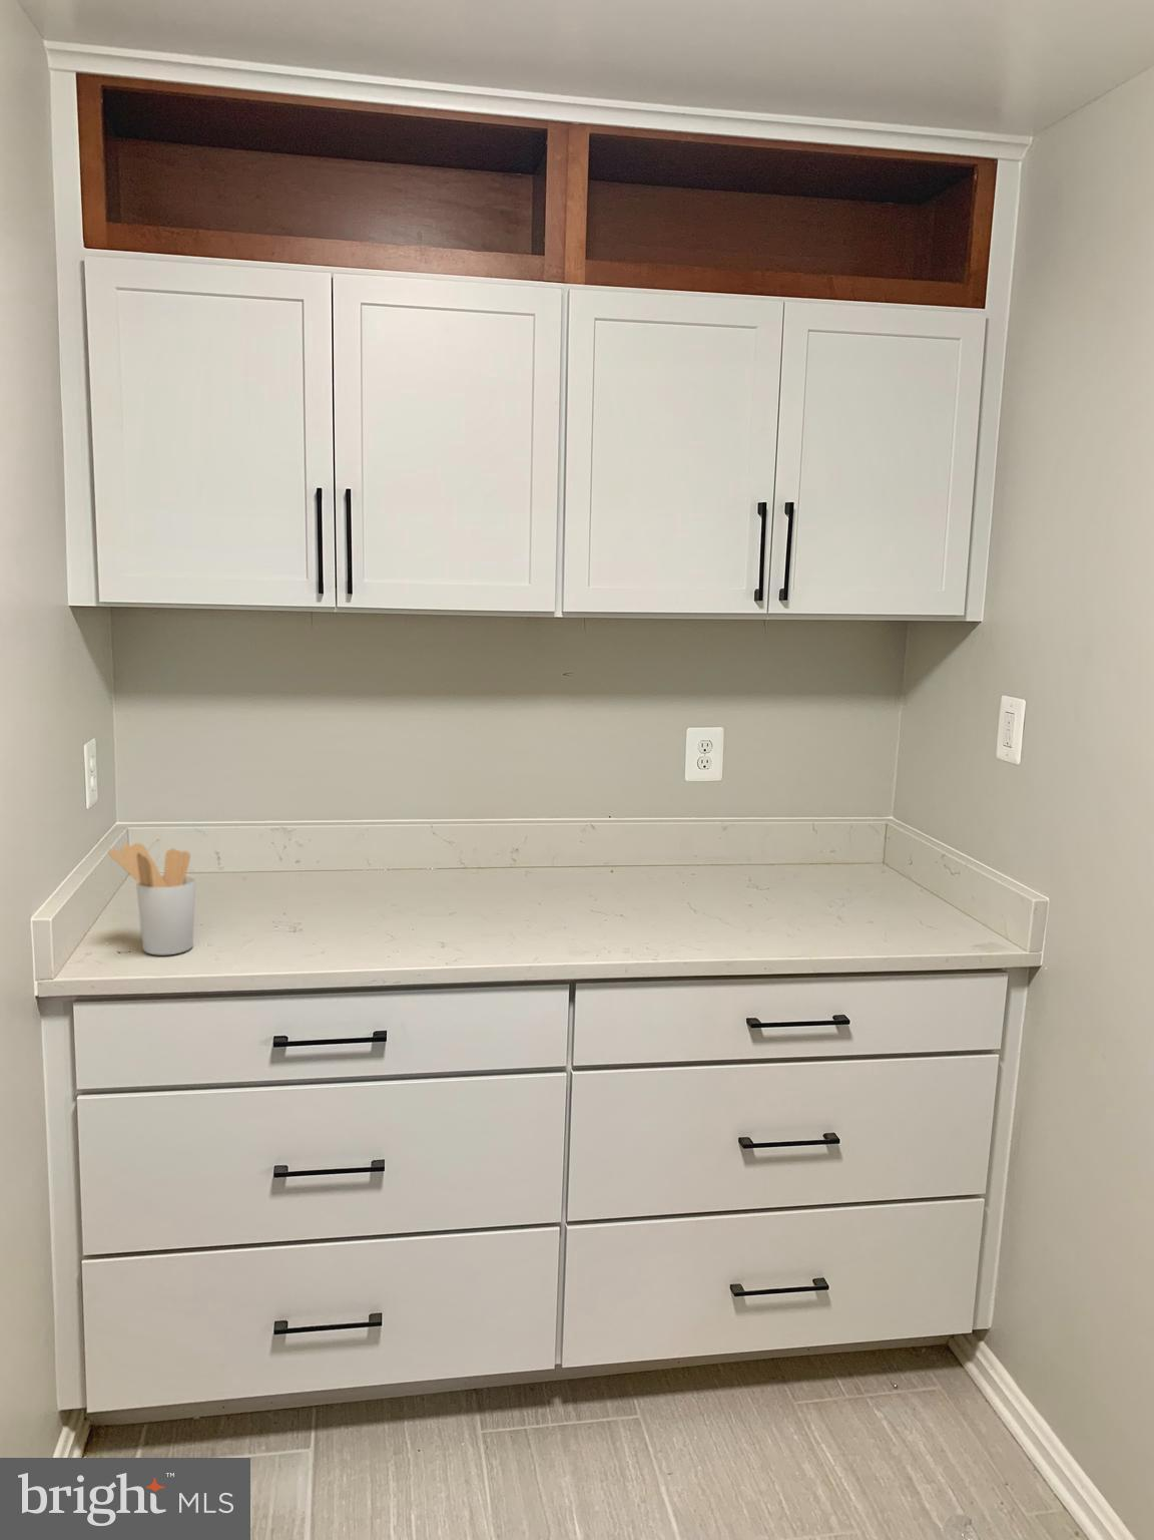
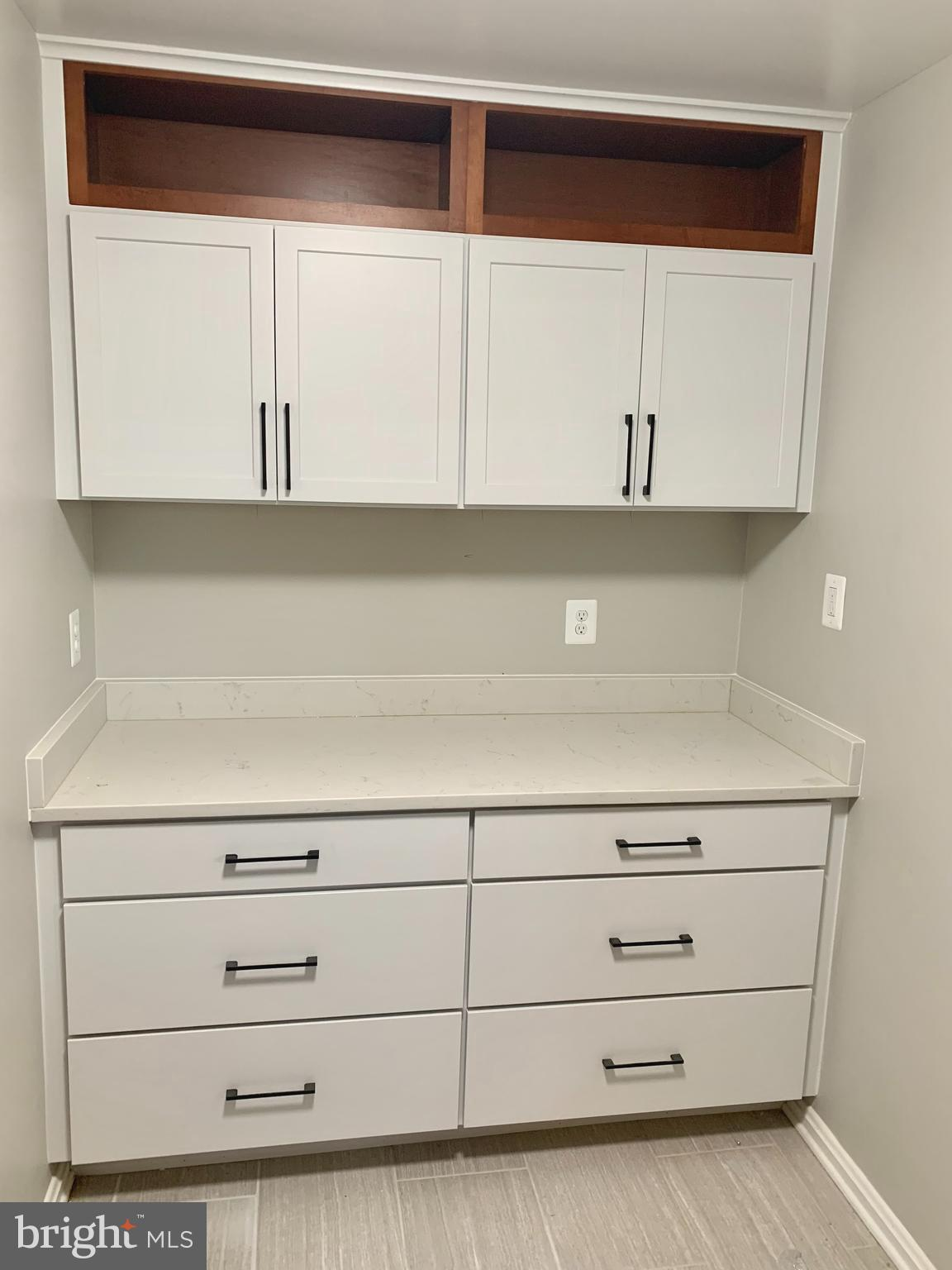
- utensil holder (154, 895)
